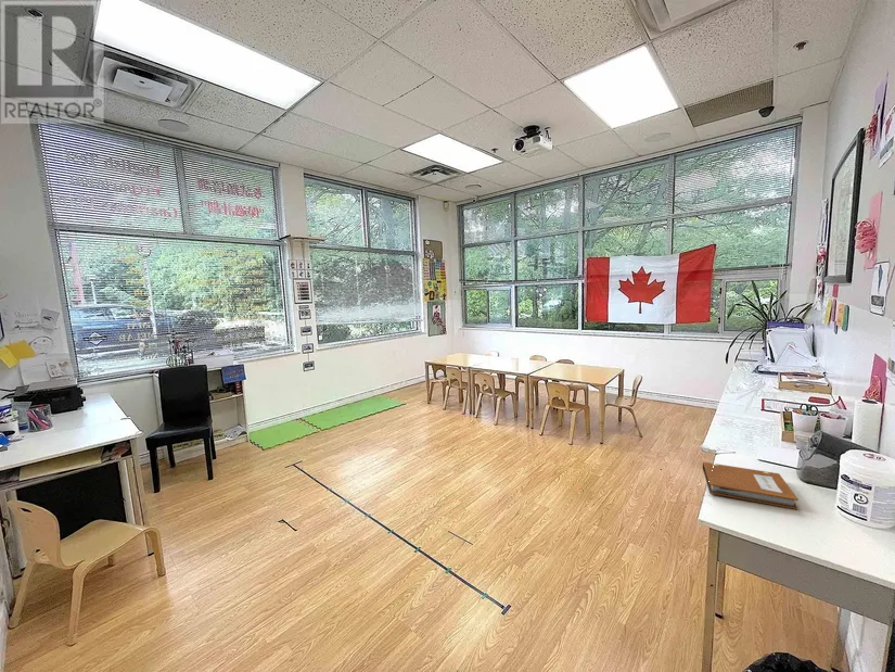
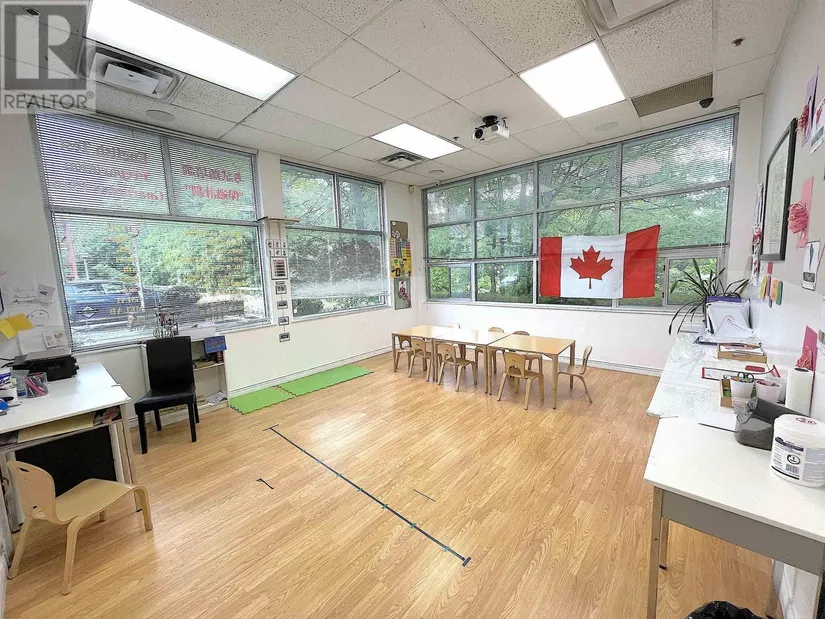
- notebook (746, 482)
